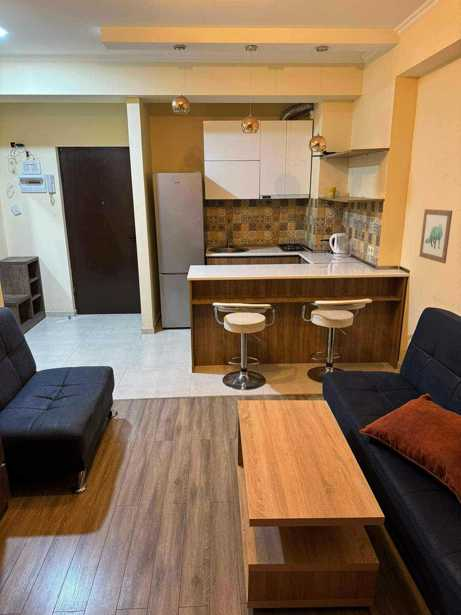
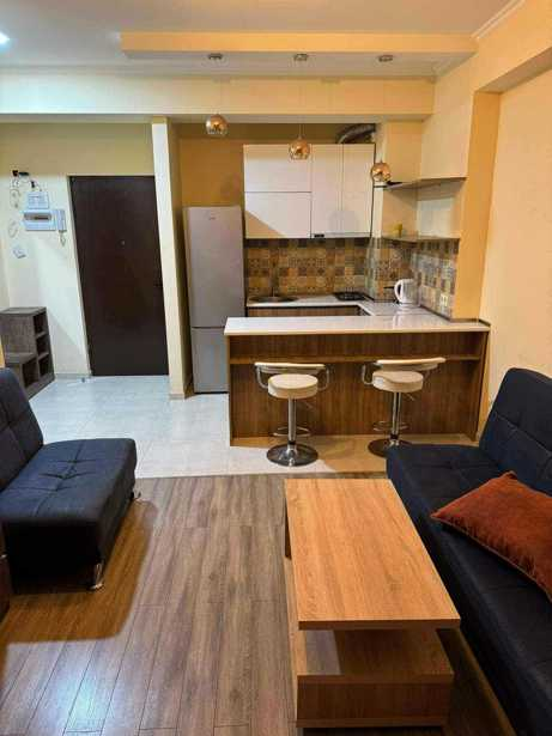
- wall art (434, 235)
